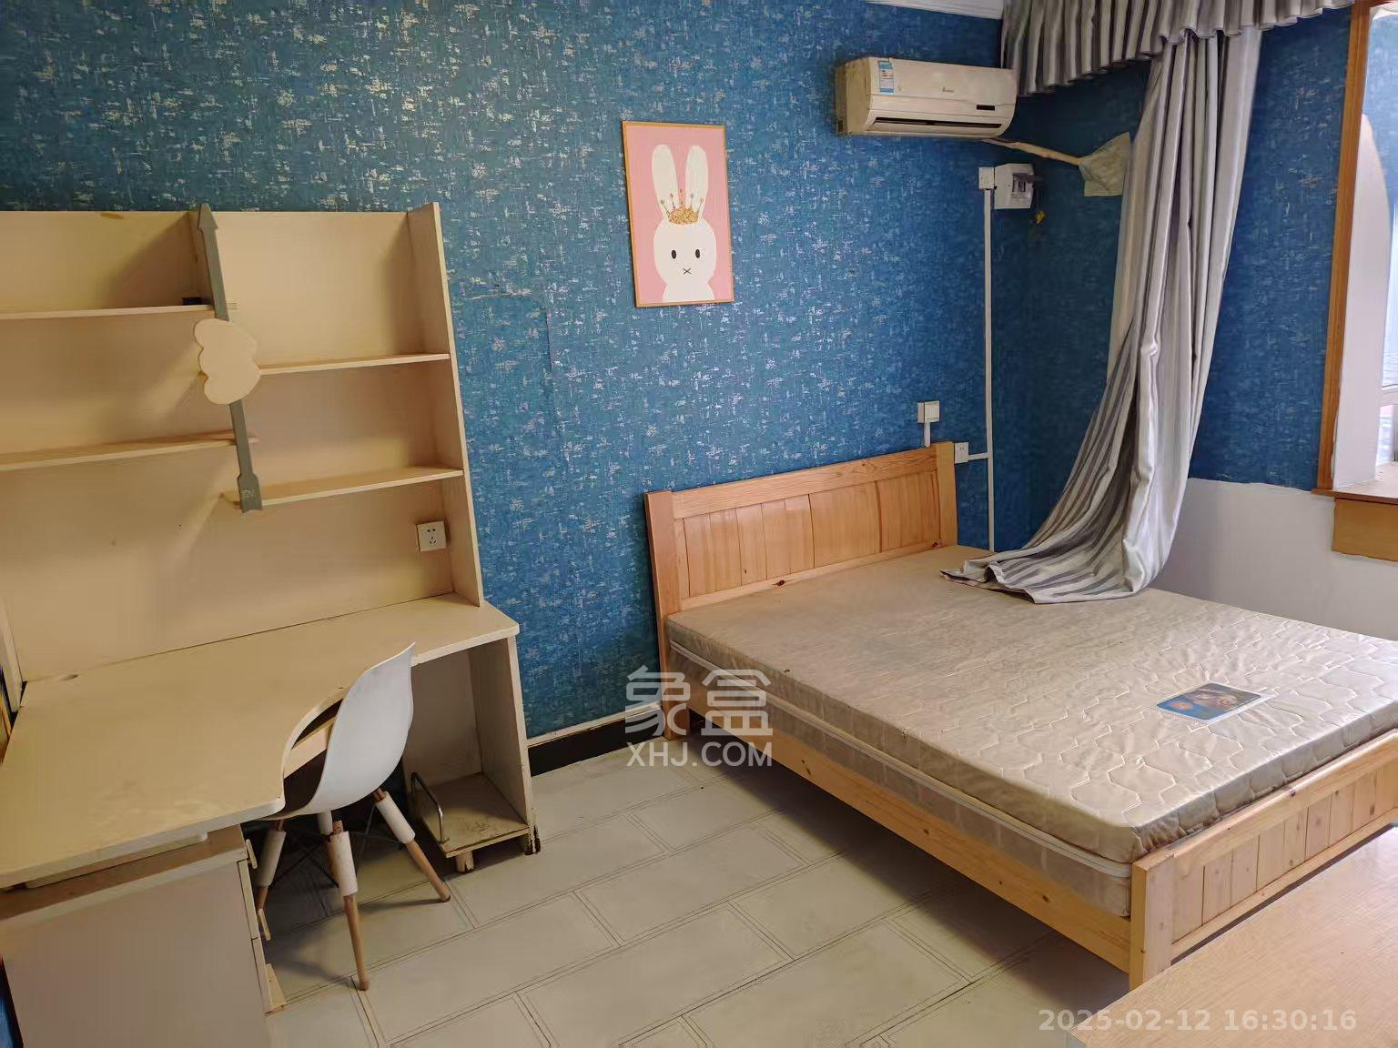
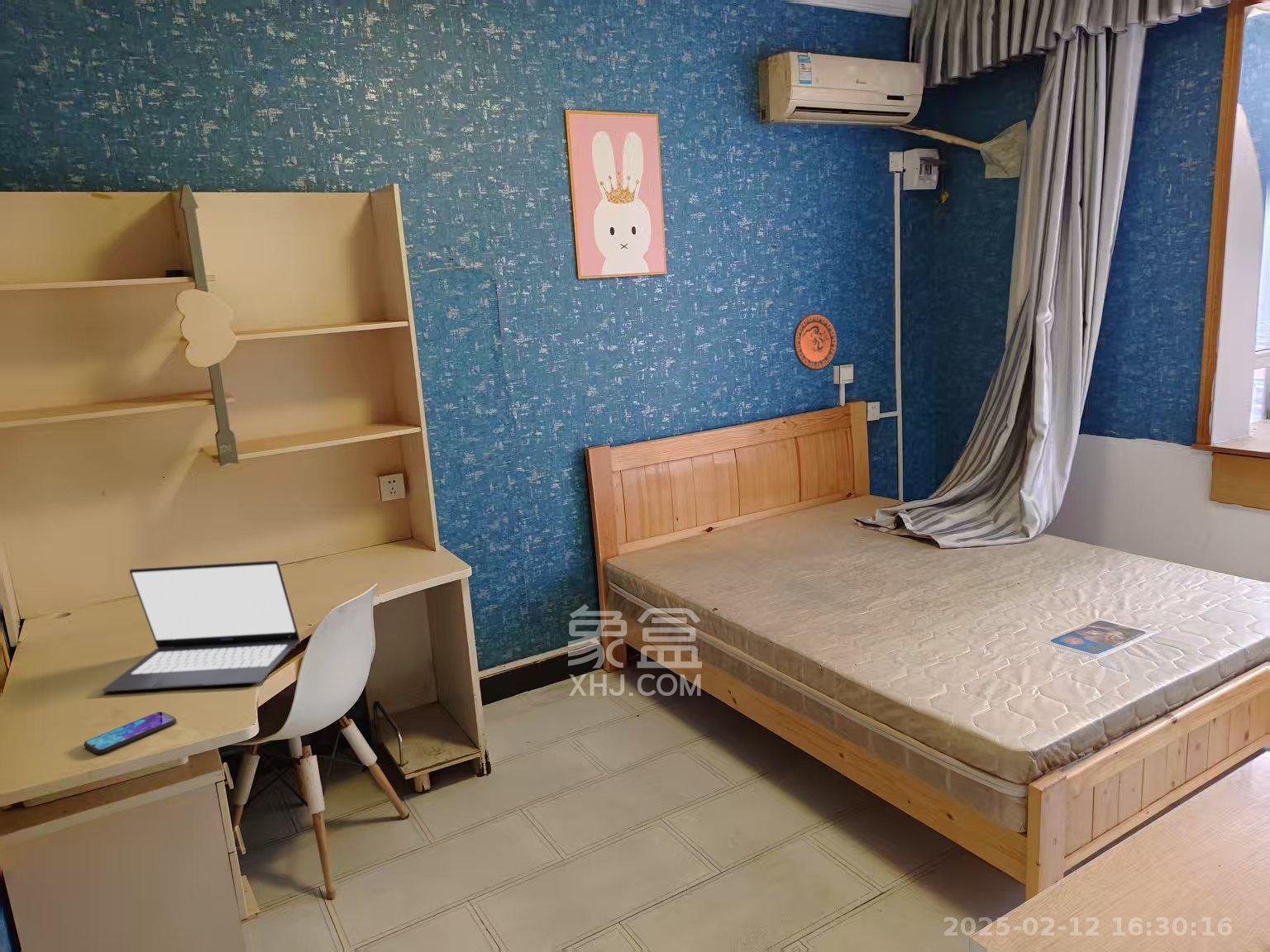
+ smartphone (131, 731)
+ laptop (198, 620)
+ decorative plate (814, 341)
